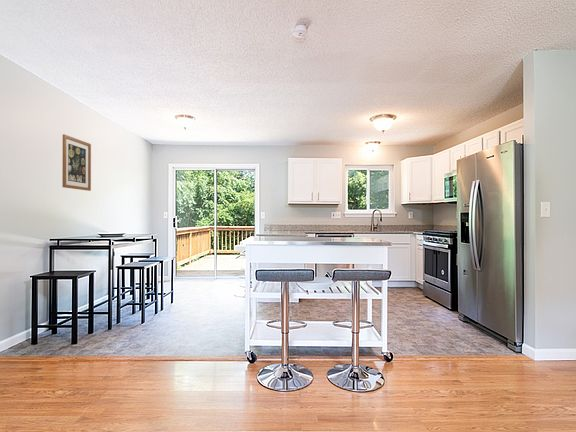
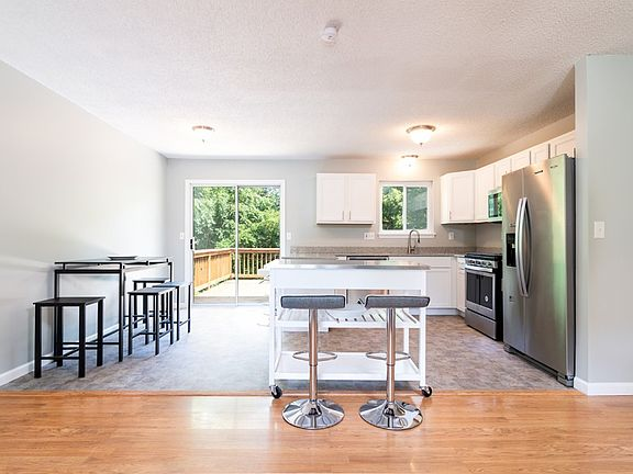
- wall art (77, 164)
